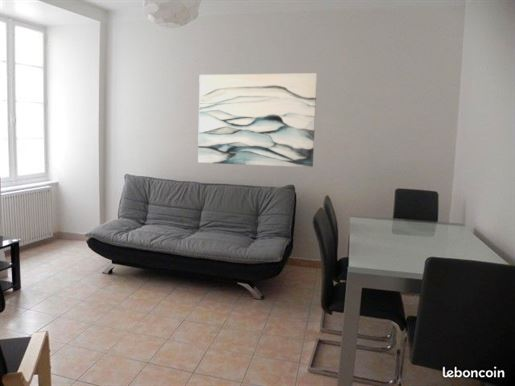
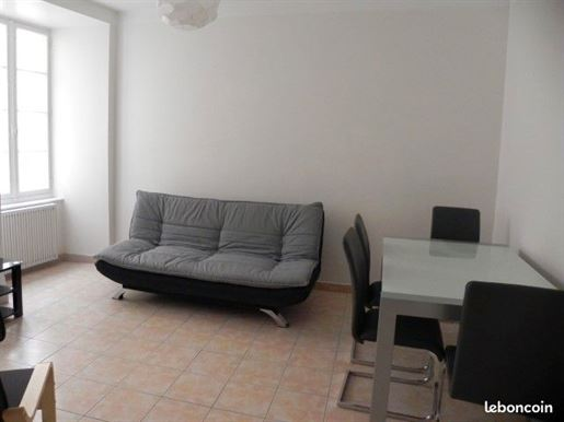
- wall art (255, 120)
